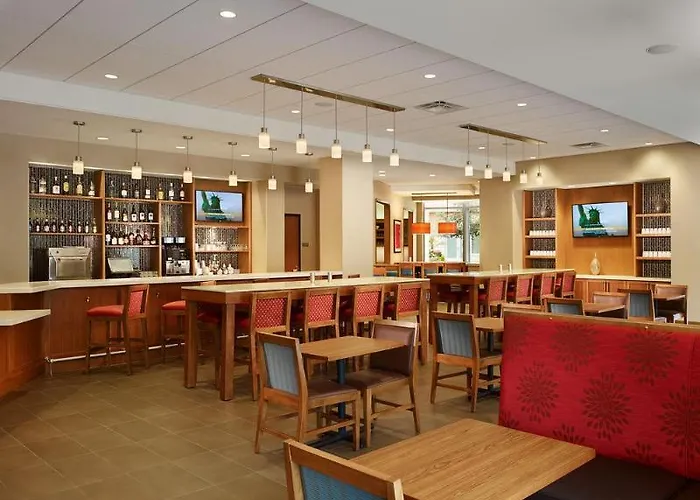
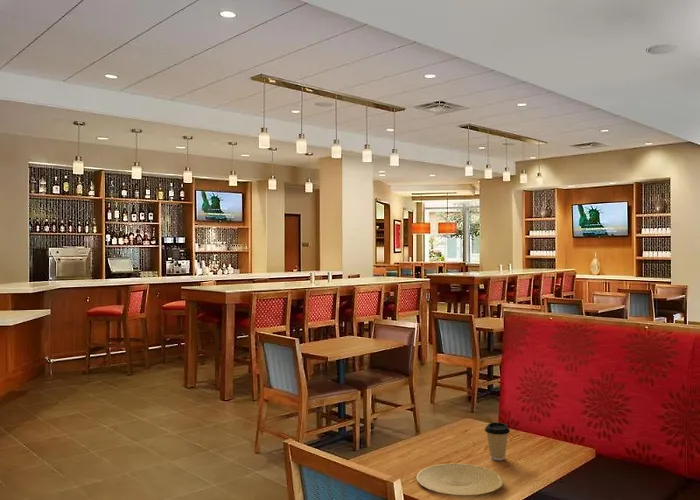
+ coffee cup (497, 441)
+ plate (459, 478)
